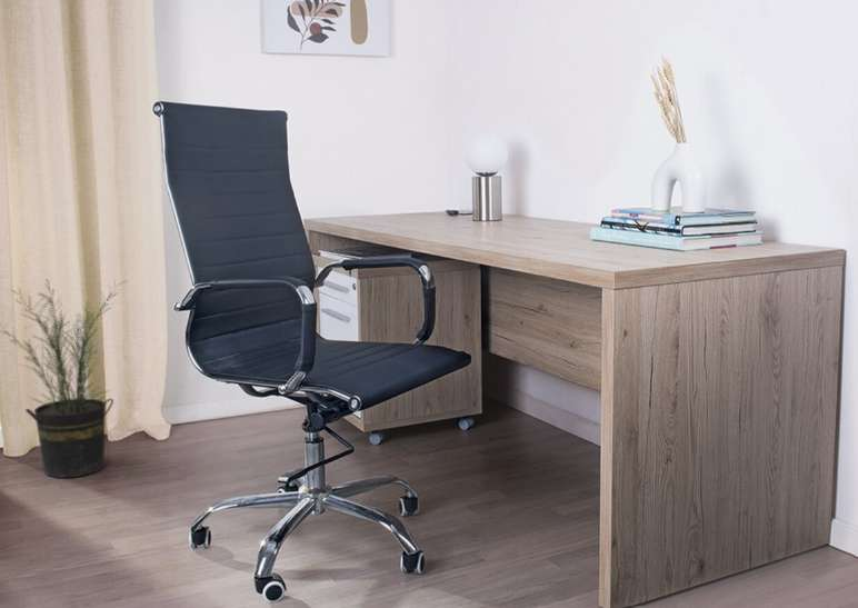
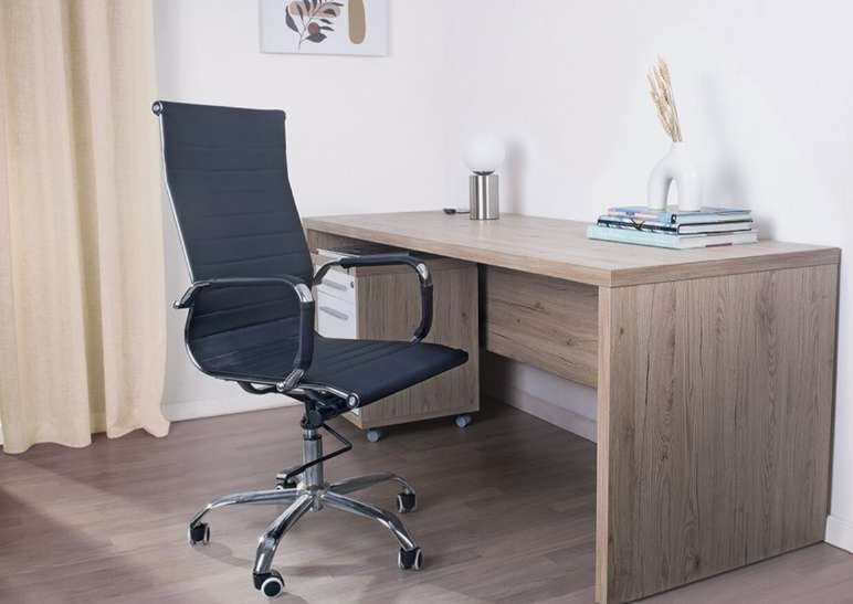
- potted plant (63, 375)
